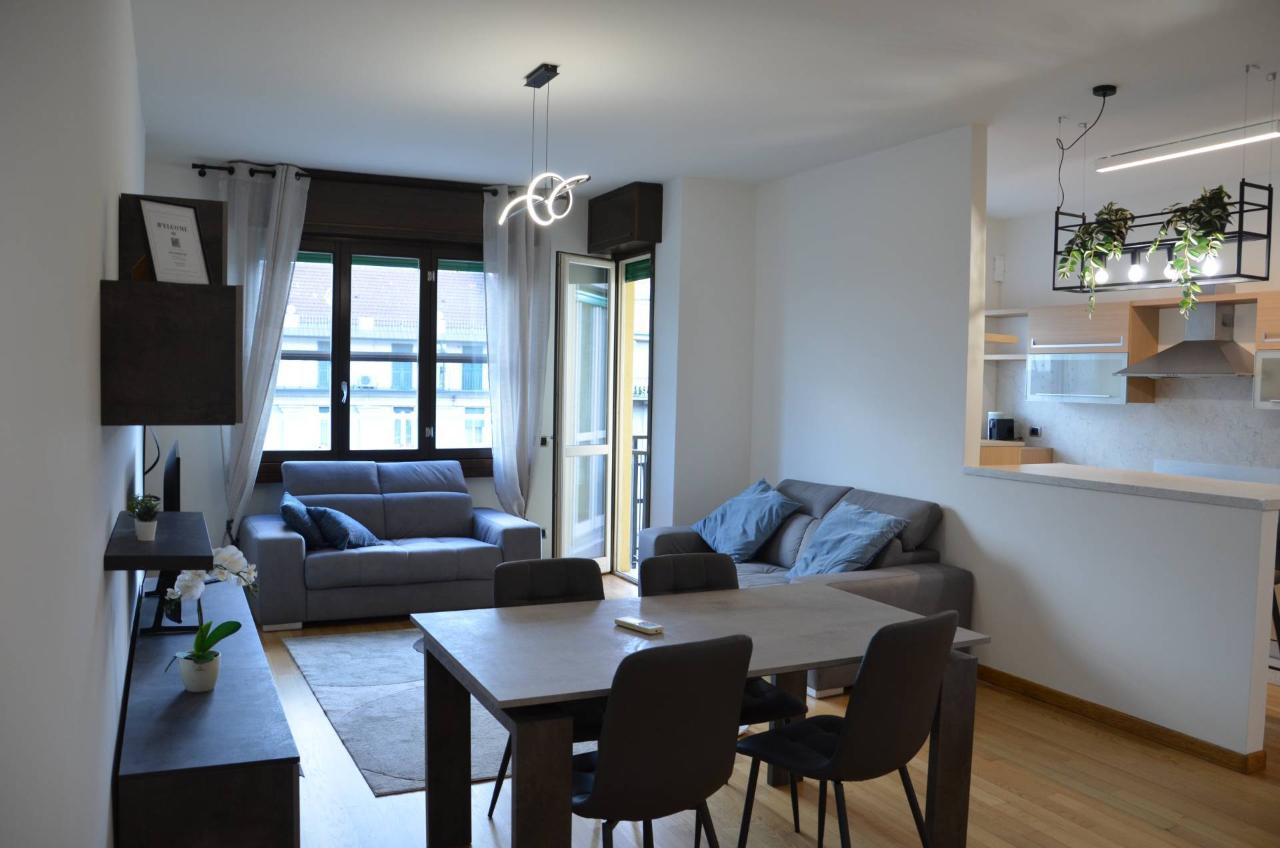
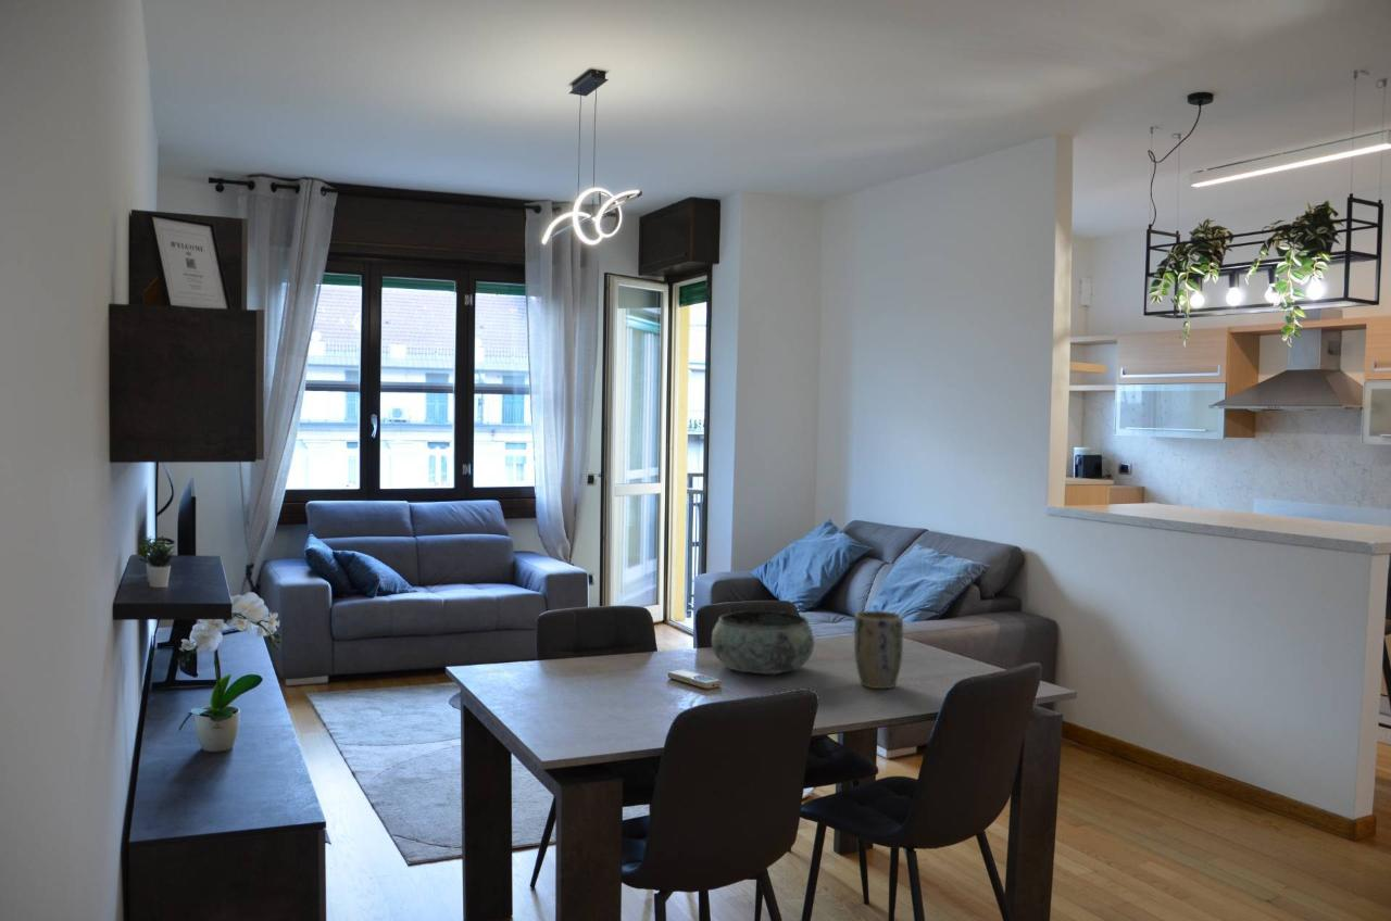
+ plant pot (878, 649)
+ bowl (762, 642)
